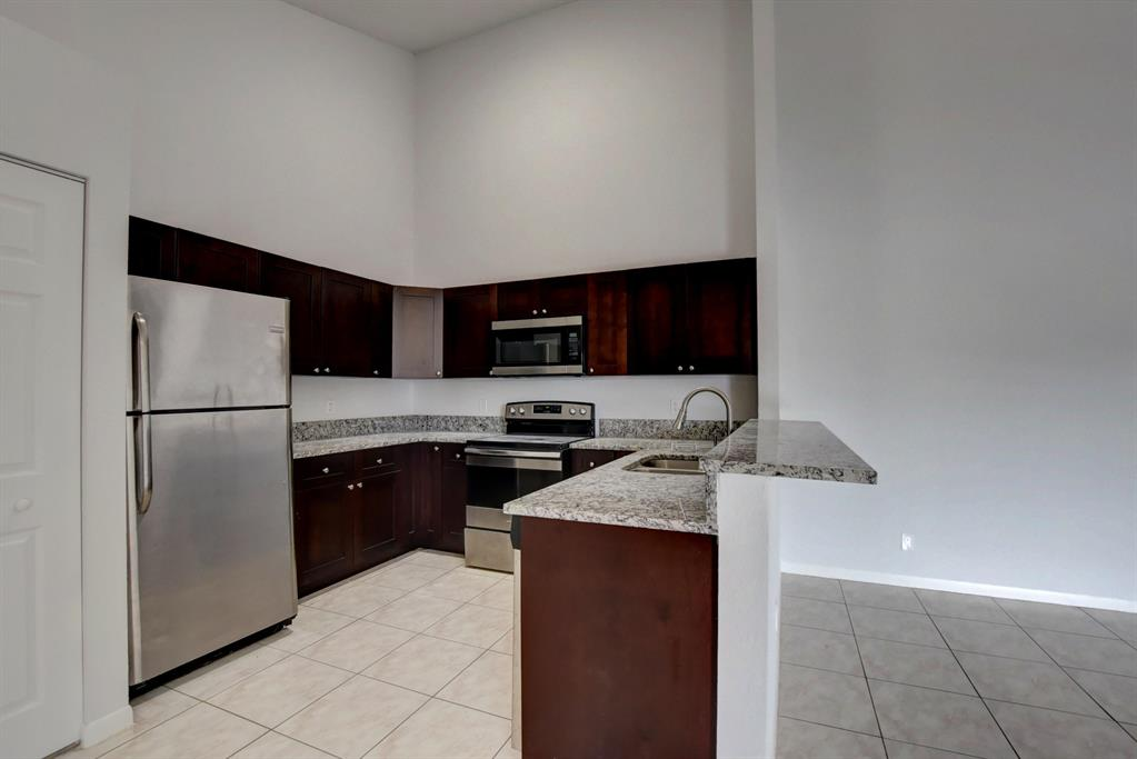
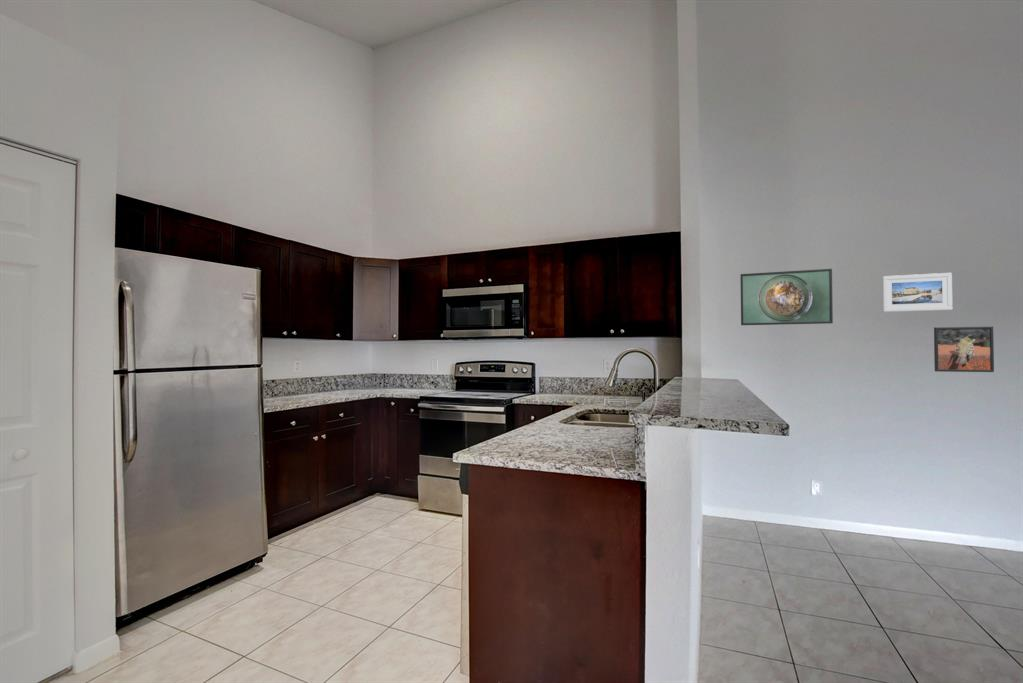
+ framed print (963, 349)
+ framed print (784, 297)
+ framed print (916, 292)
